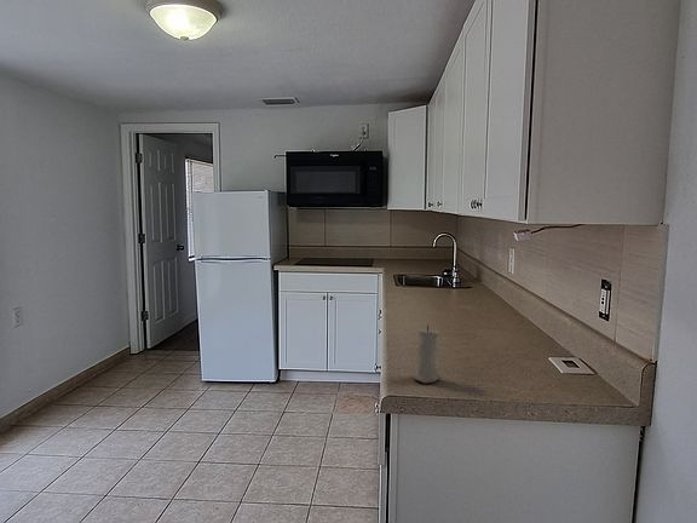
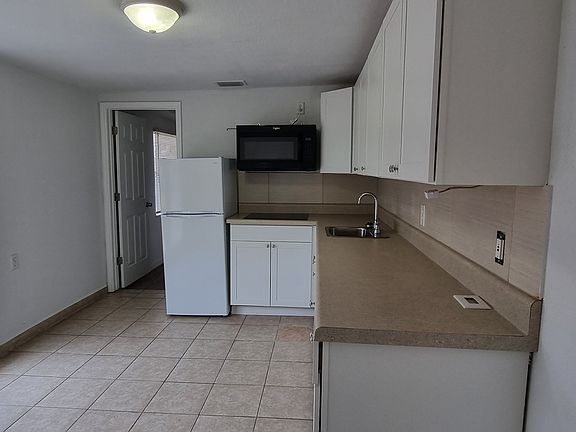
- candle (427, 351)
